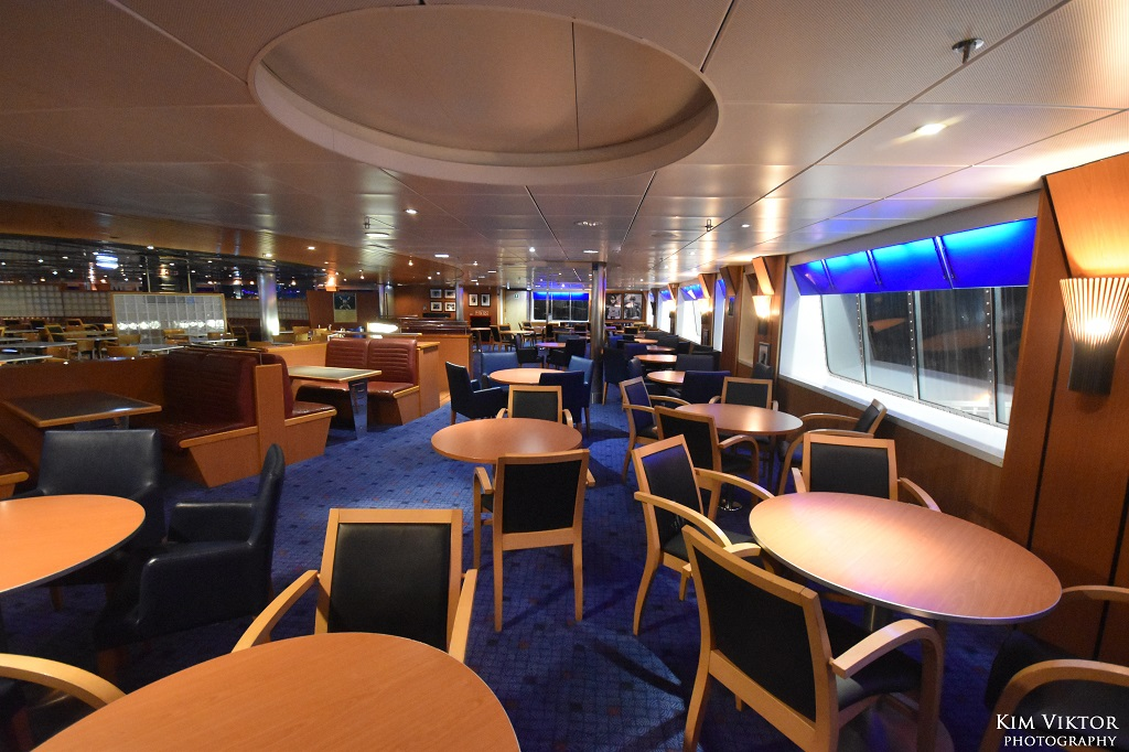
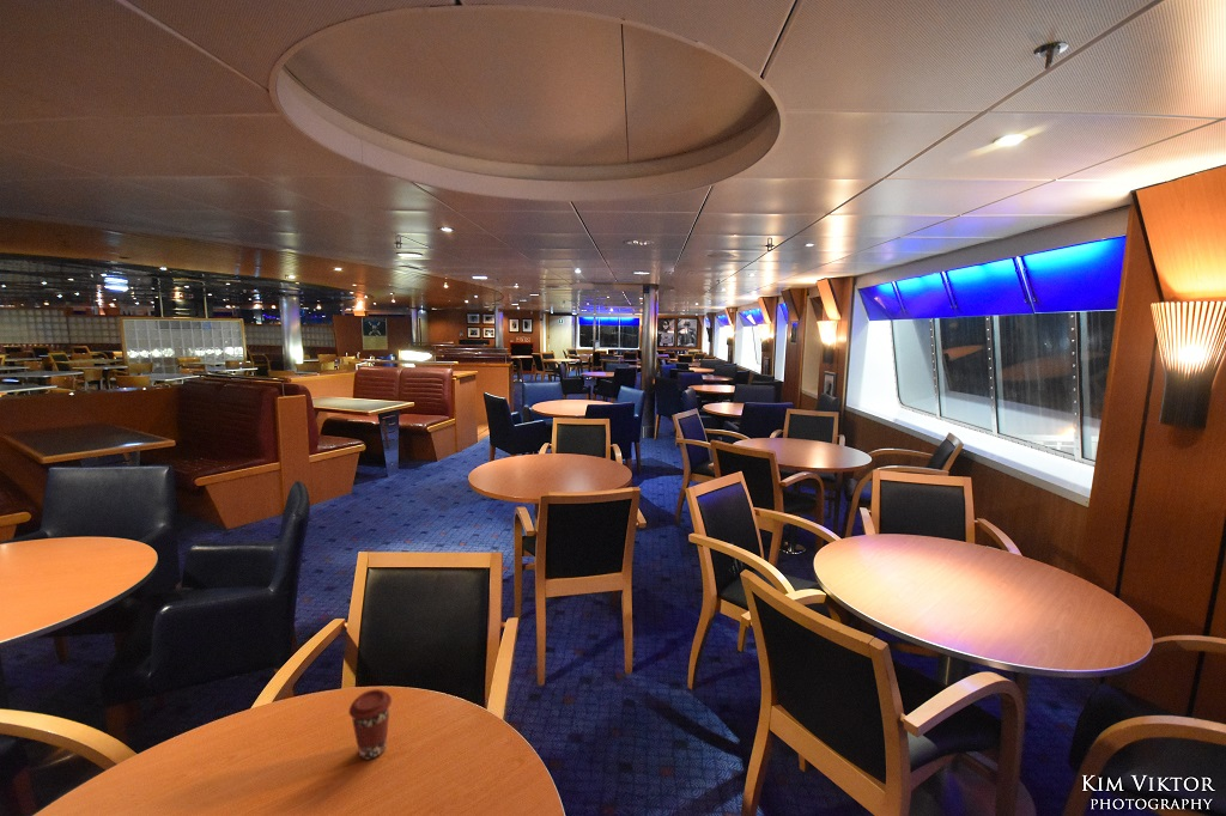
+ coffee cup (371, 724)
